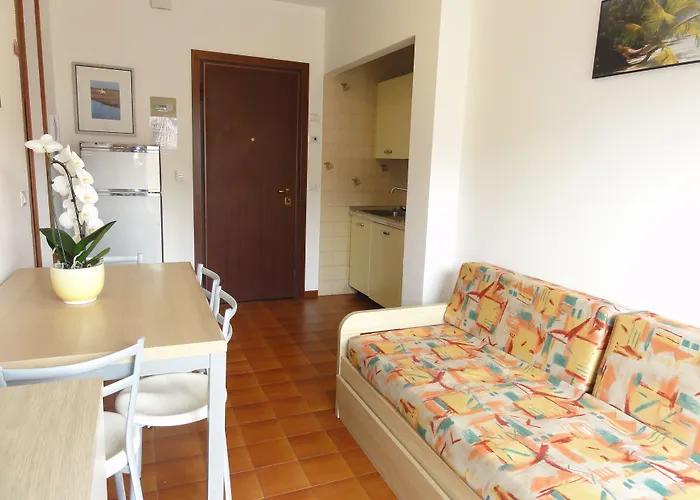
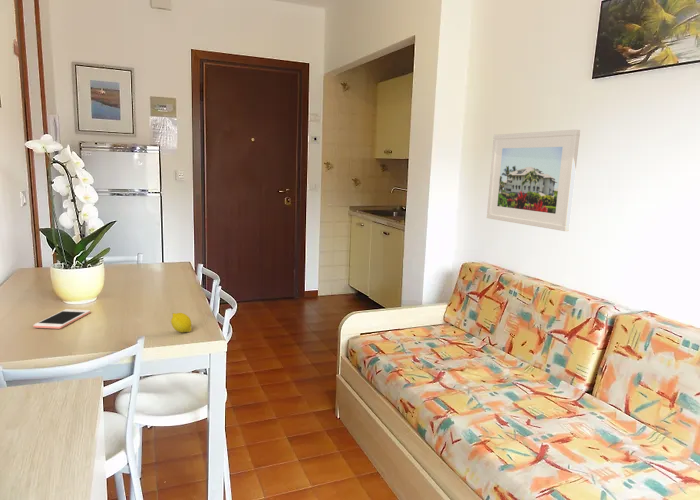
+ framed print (528, 178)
+ fruit (181, 322)
+ cell phone (63, 318)
